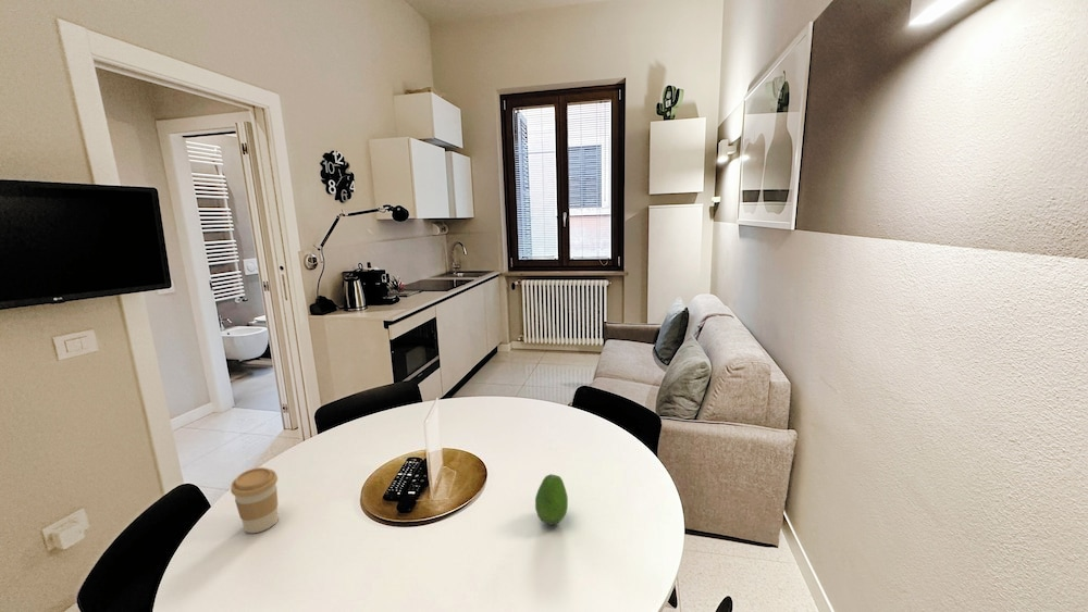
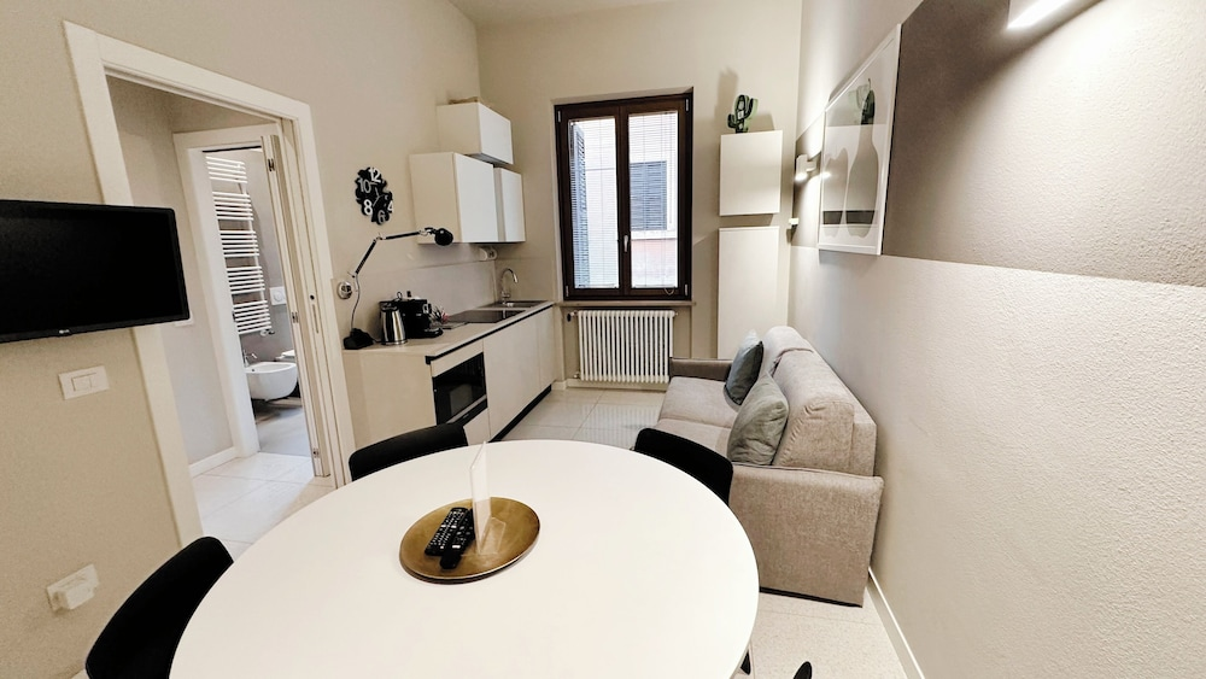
- fruit (551, 498)
- coffee cup (257, 499)
